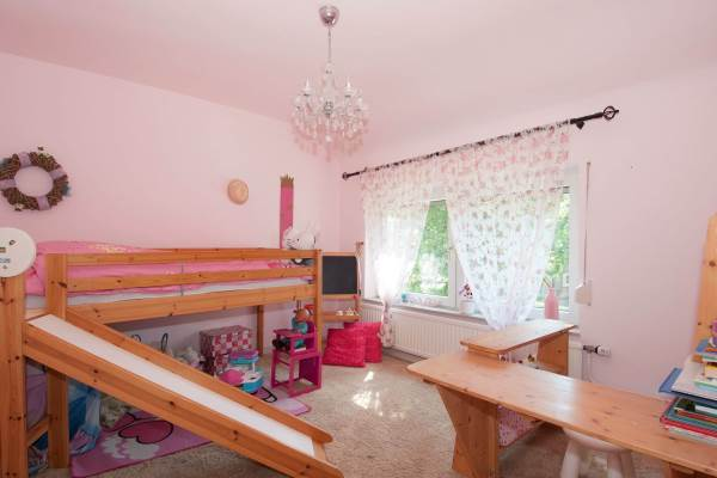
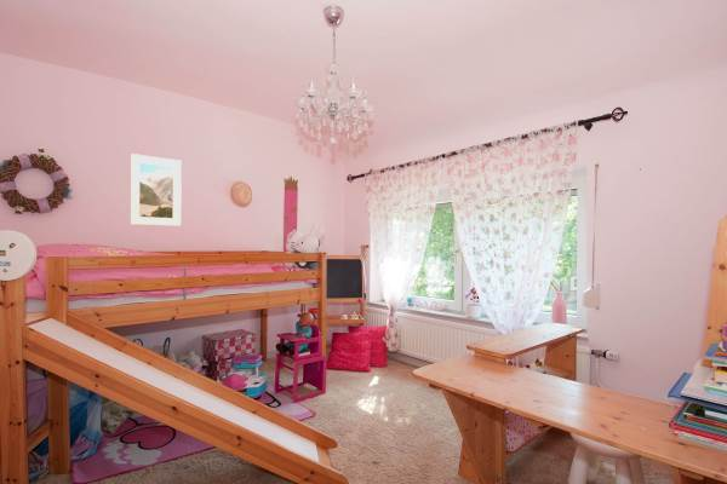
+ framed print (156, 191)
